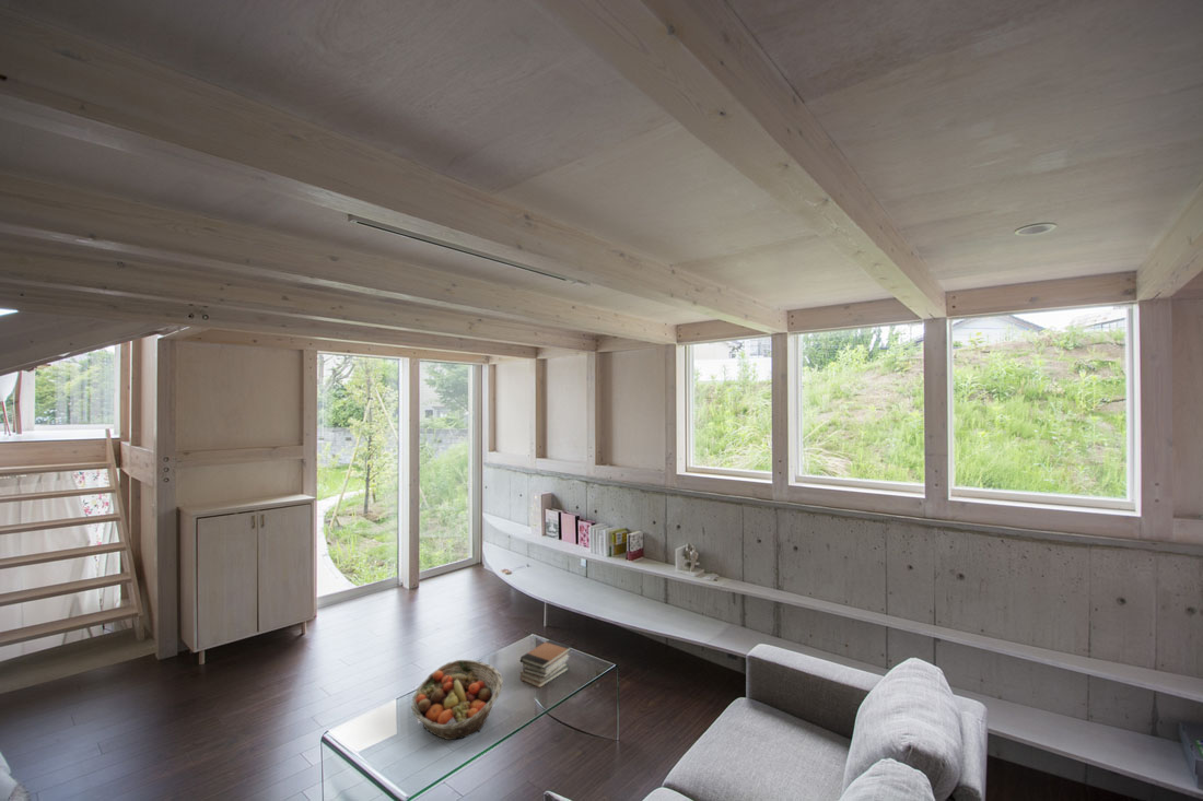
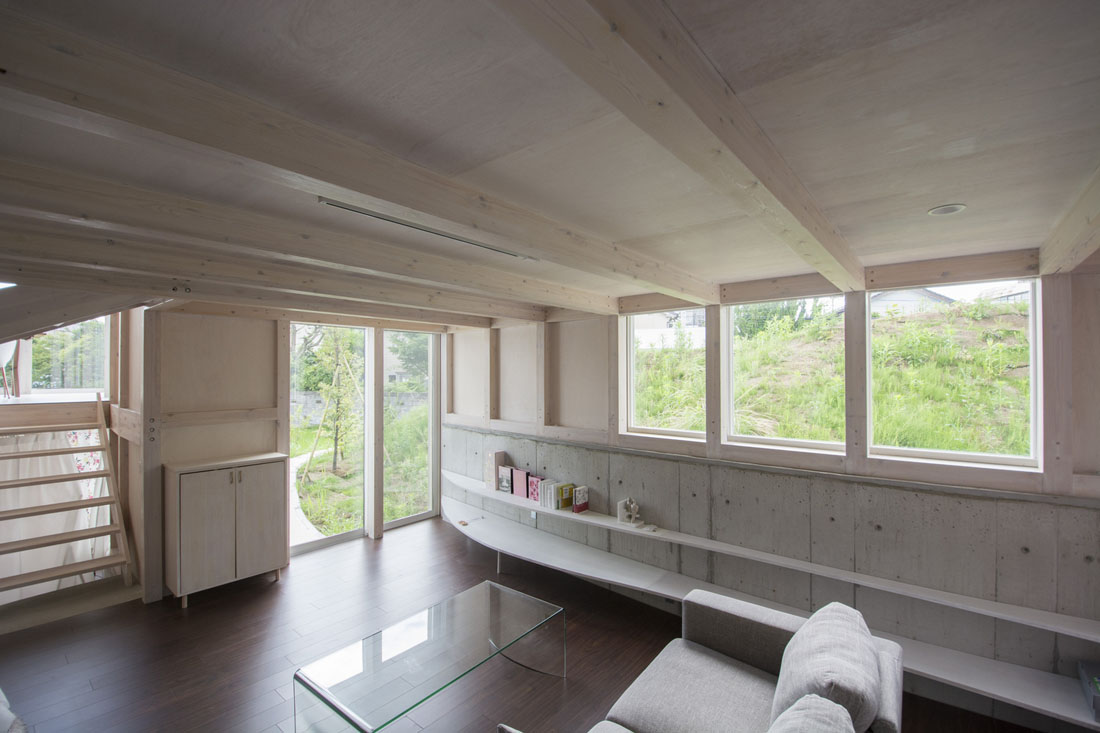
- book stack (546, 662)
- fruit basket (457, 698)
